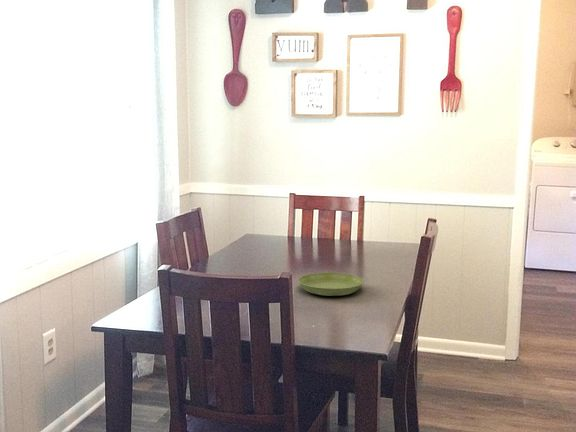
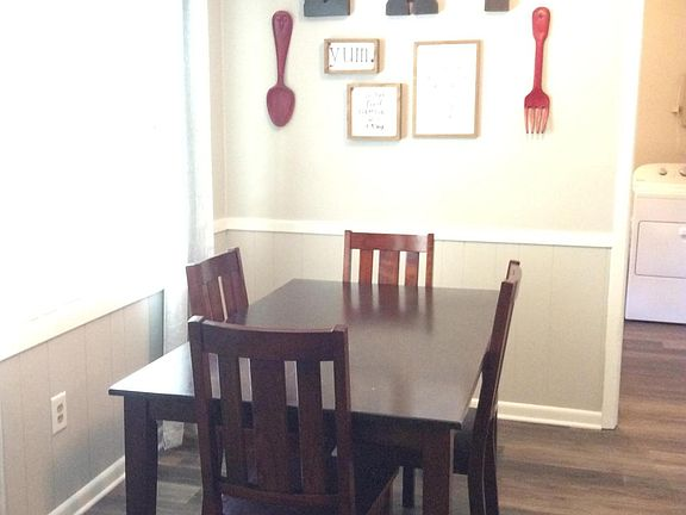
- saucer (330, 284)
